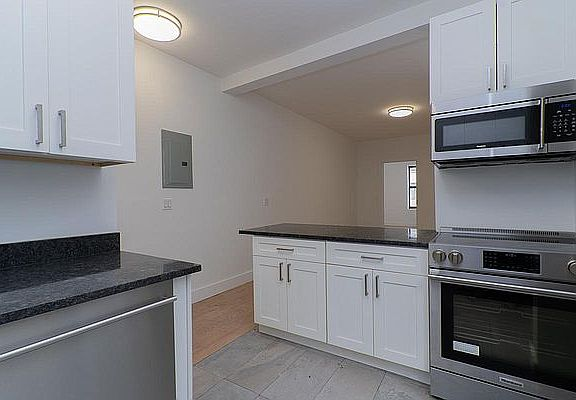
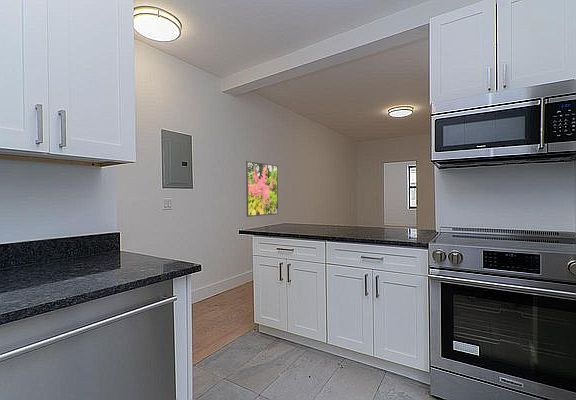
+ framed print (263, 189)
